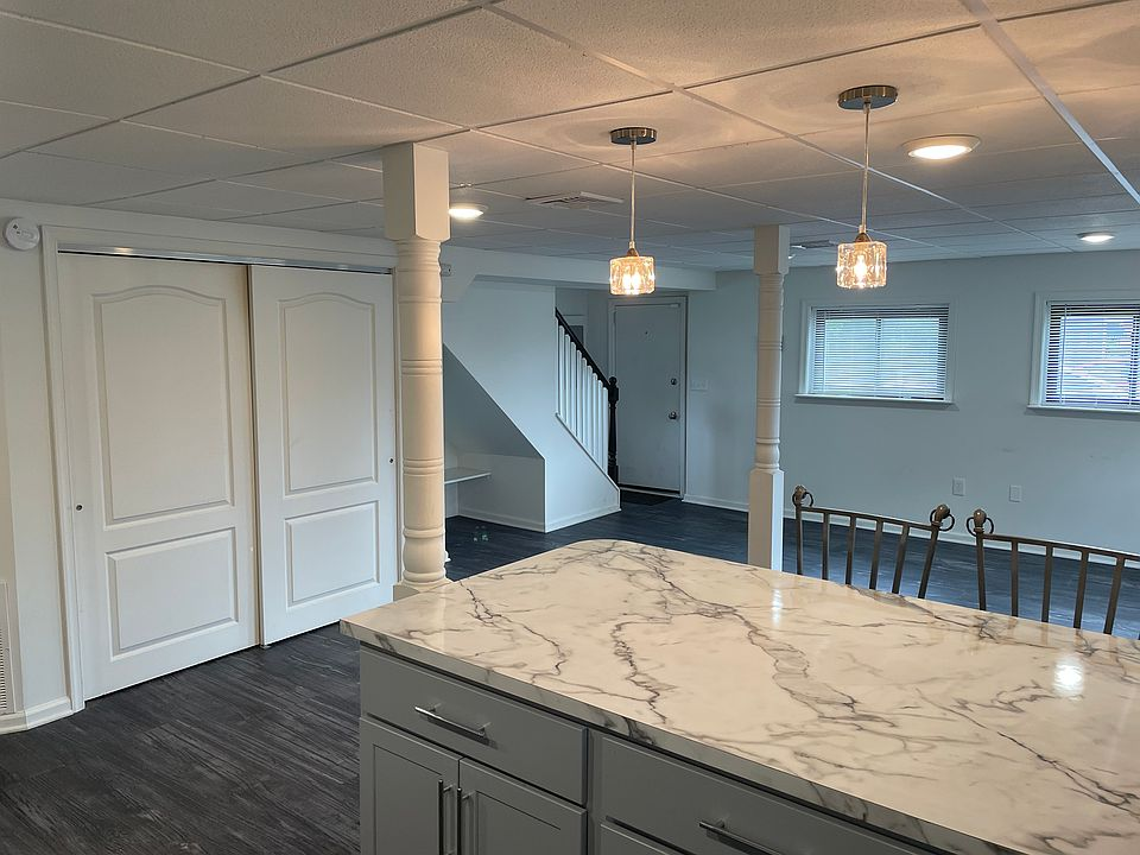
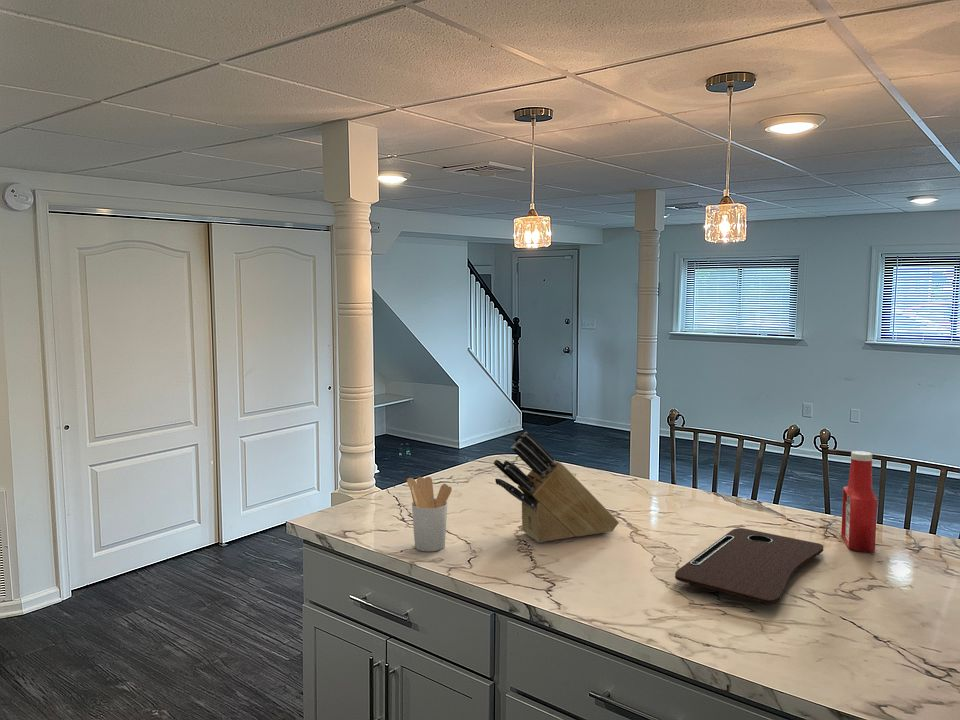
+ utensil holder (426, 511)
+ cutting board (752, 563)
+ soap bottle (859, 498)
+ knife block (555, 481)
